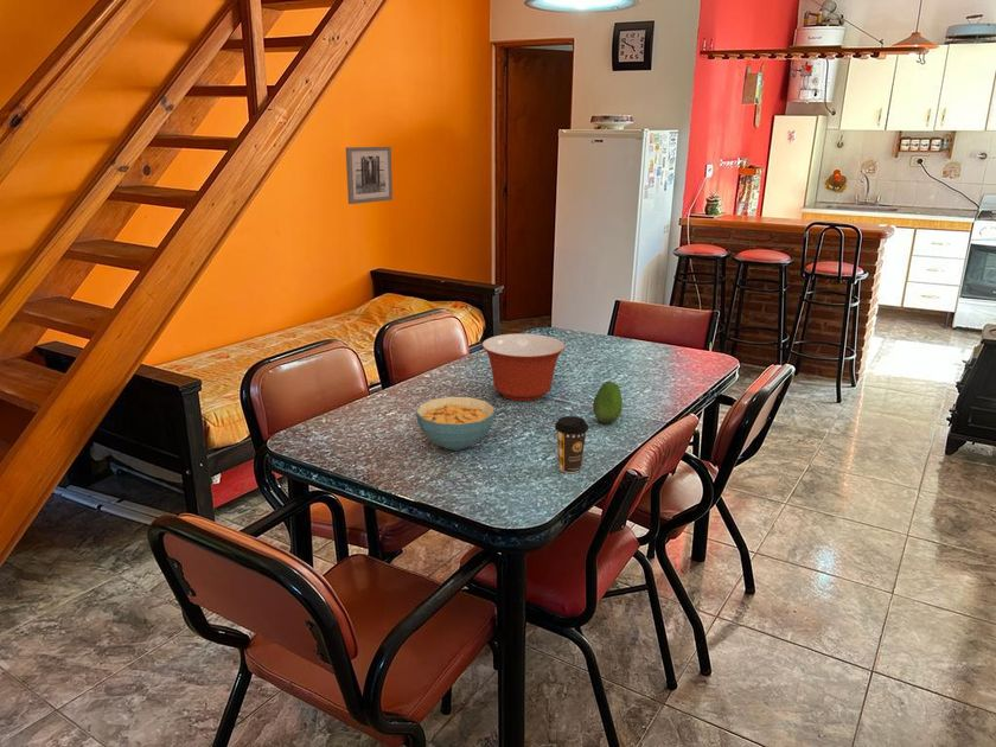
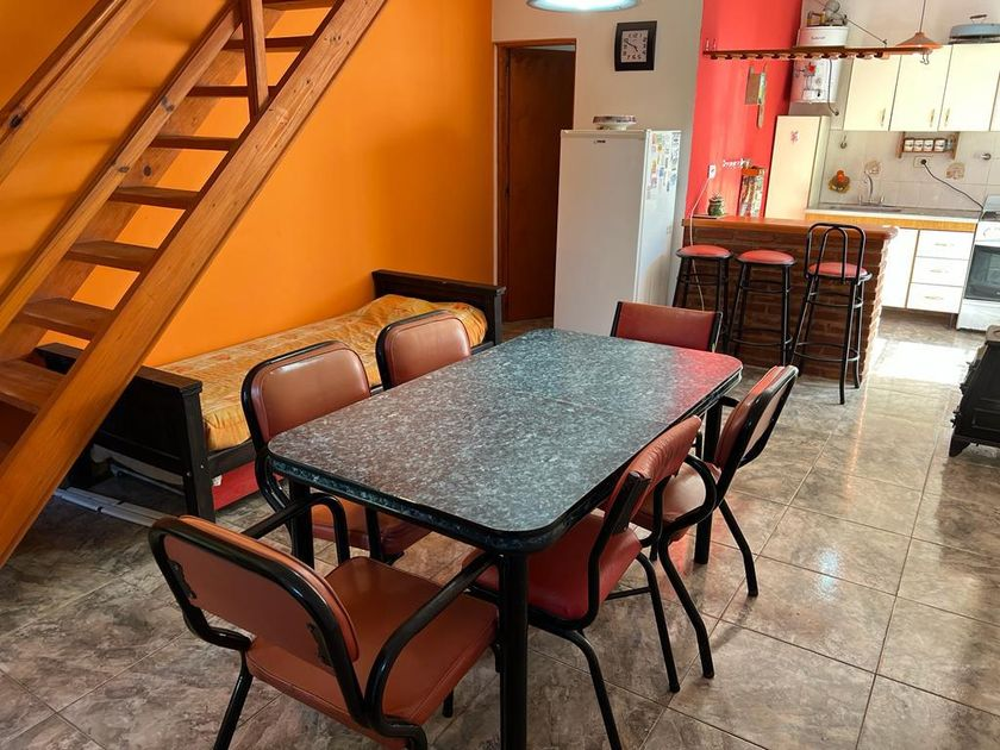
- mixing bowl (522, 369)
- cereal bowl (455, 427)
- coffee cup (570, 445)
- wall art (370, 174)
- fruit (607, 401)
